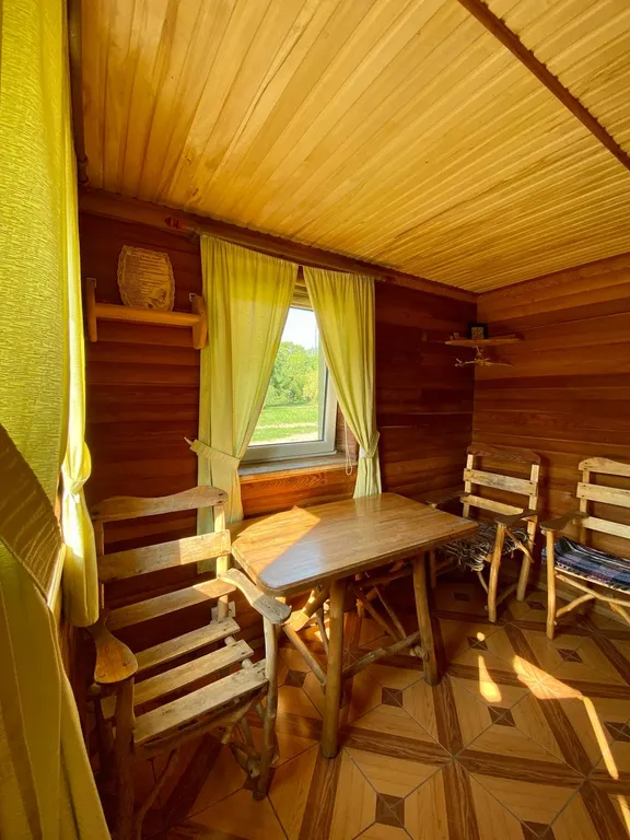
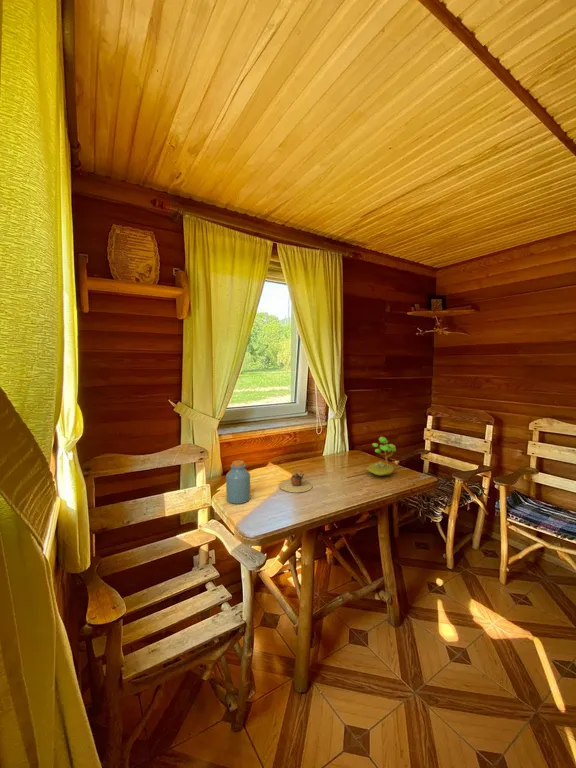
+ potted flower (371, 464)
+ teapot (295, 478)
+ jar (238, 480)
